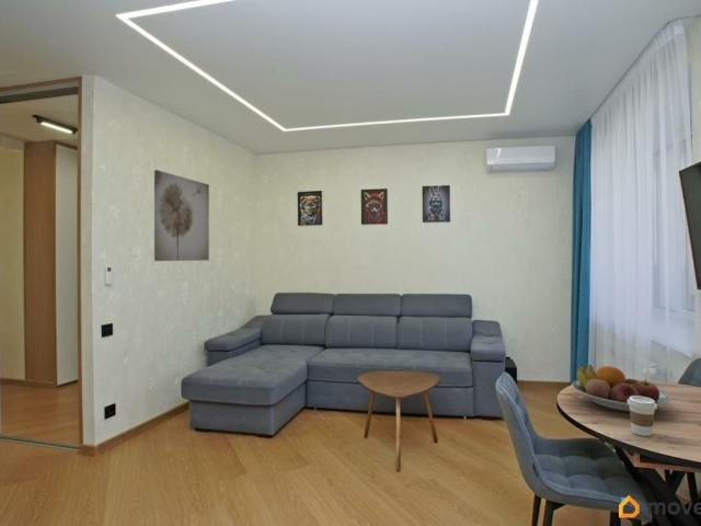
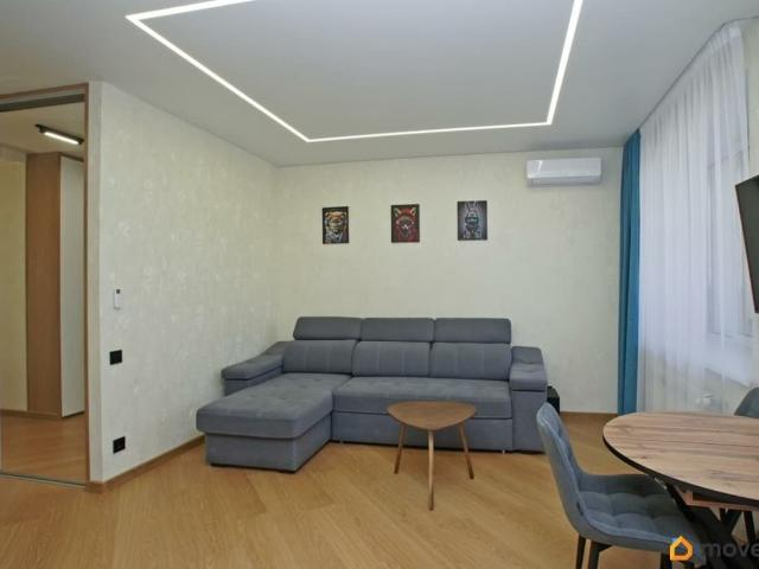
- wall art (184, 219)
- coffee cup (641, 415)
- fruit bowl (618, 387)
